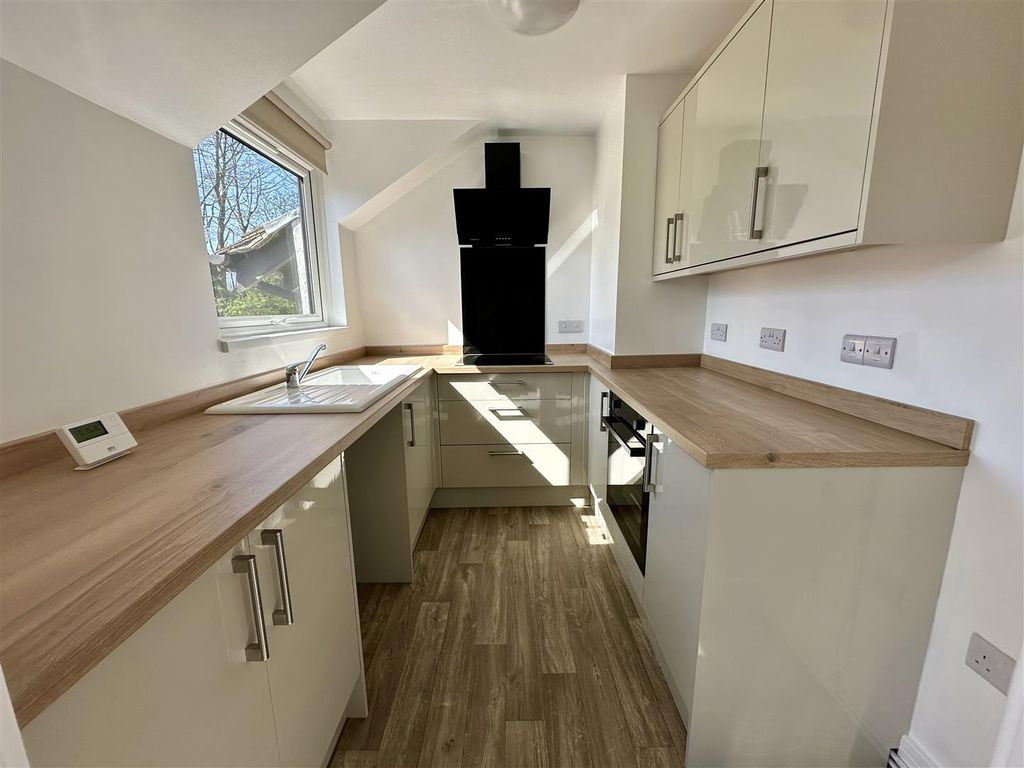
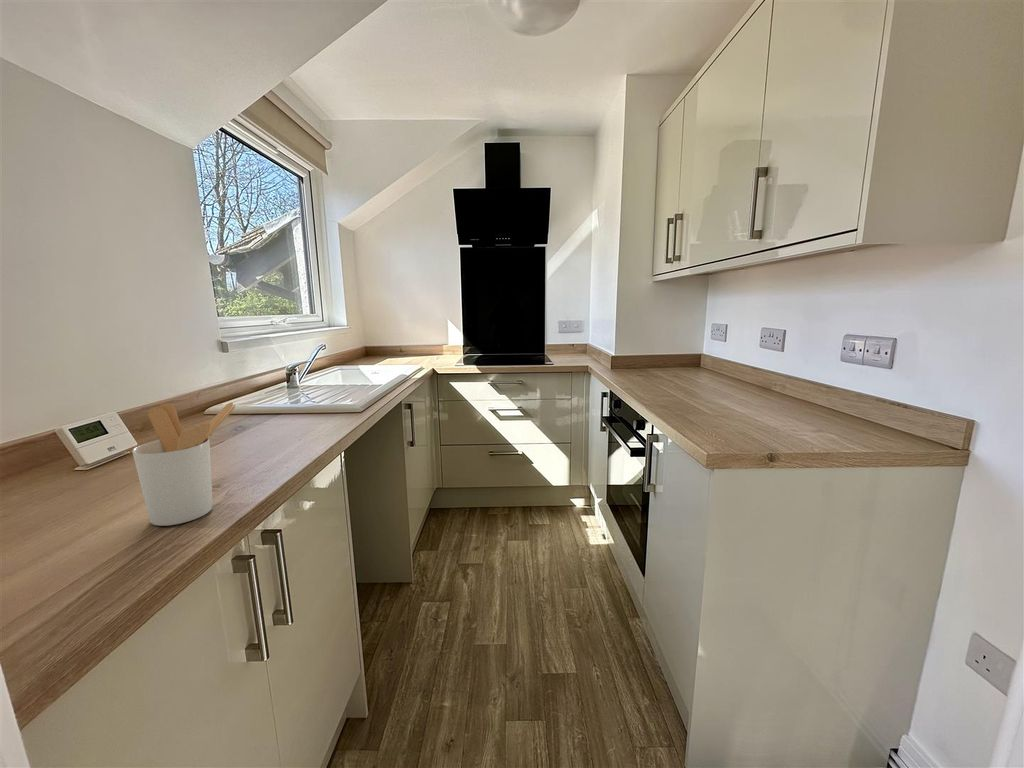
+ utensil holder (194, 458)
